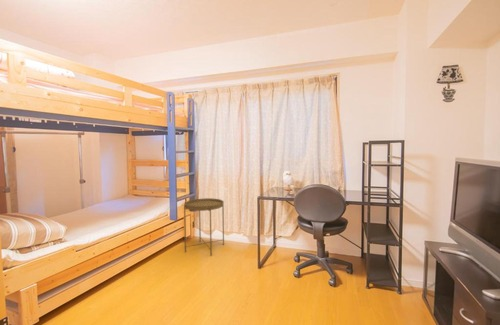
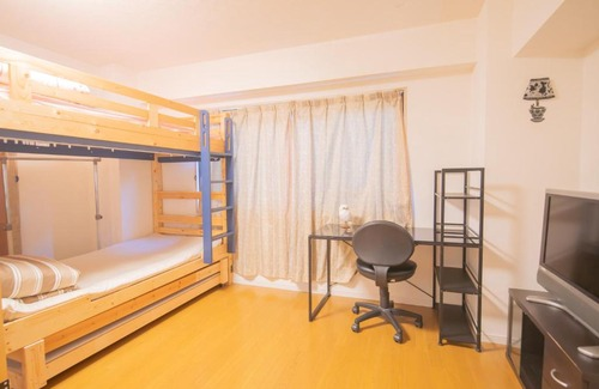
- side table (200, 226)
